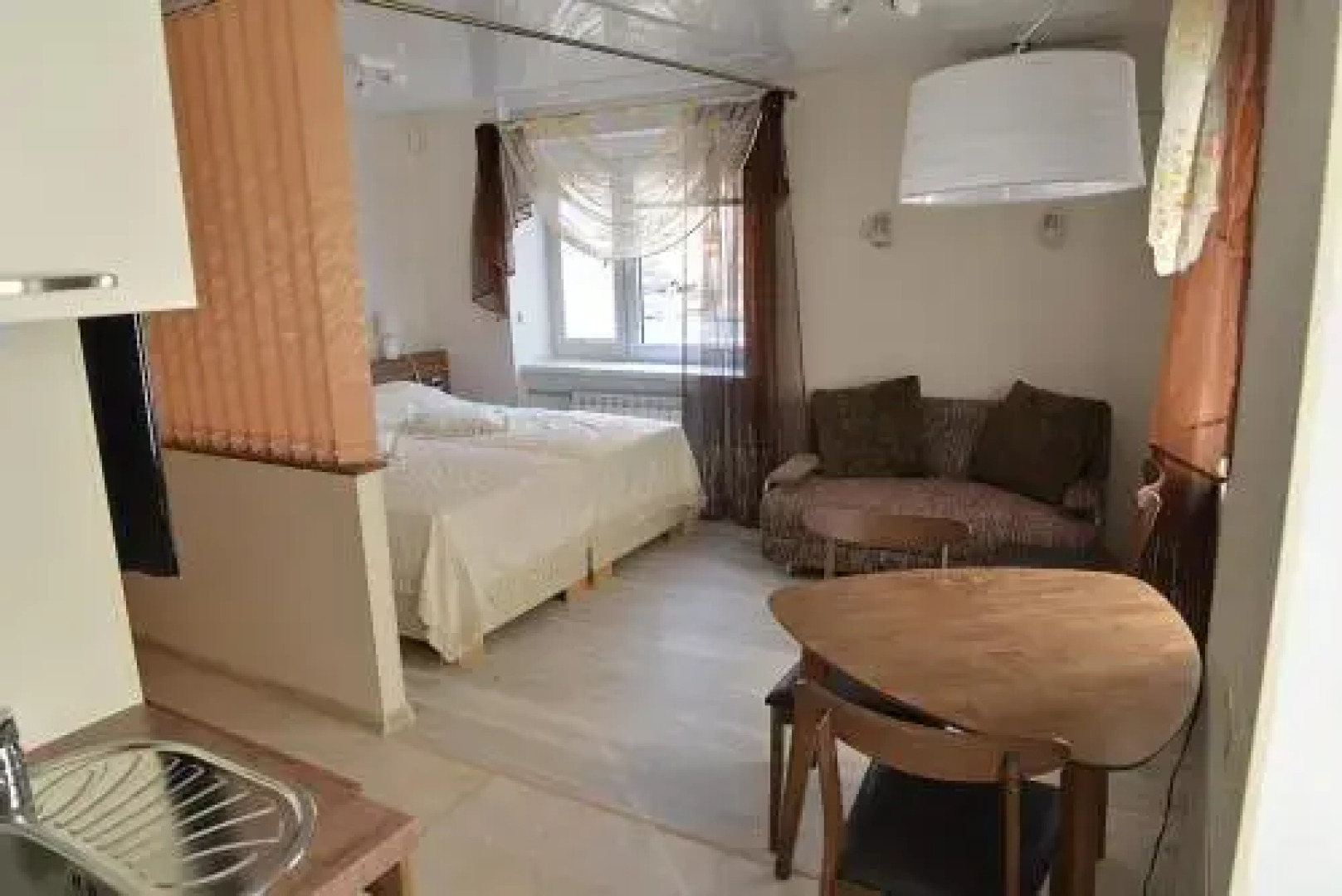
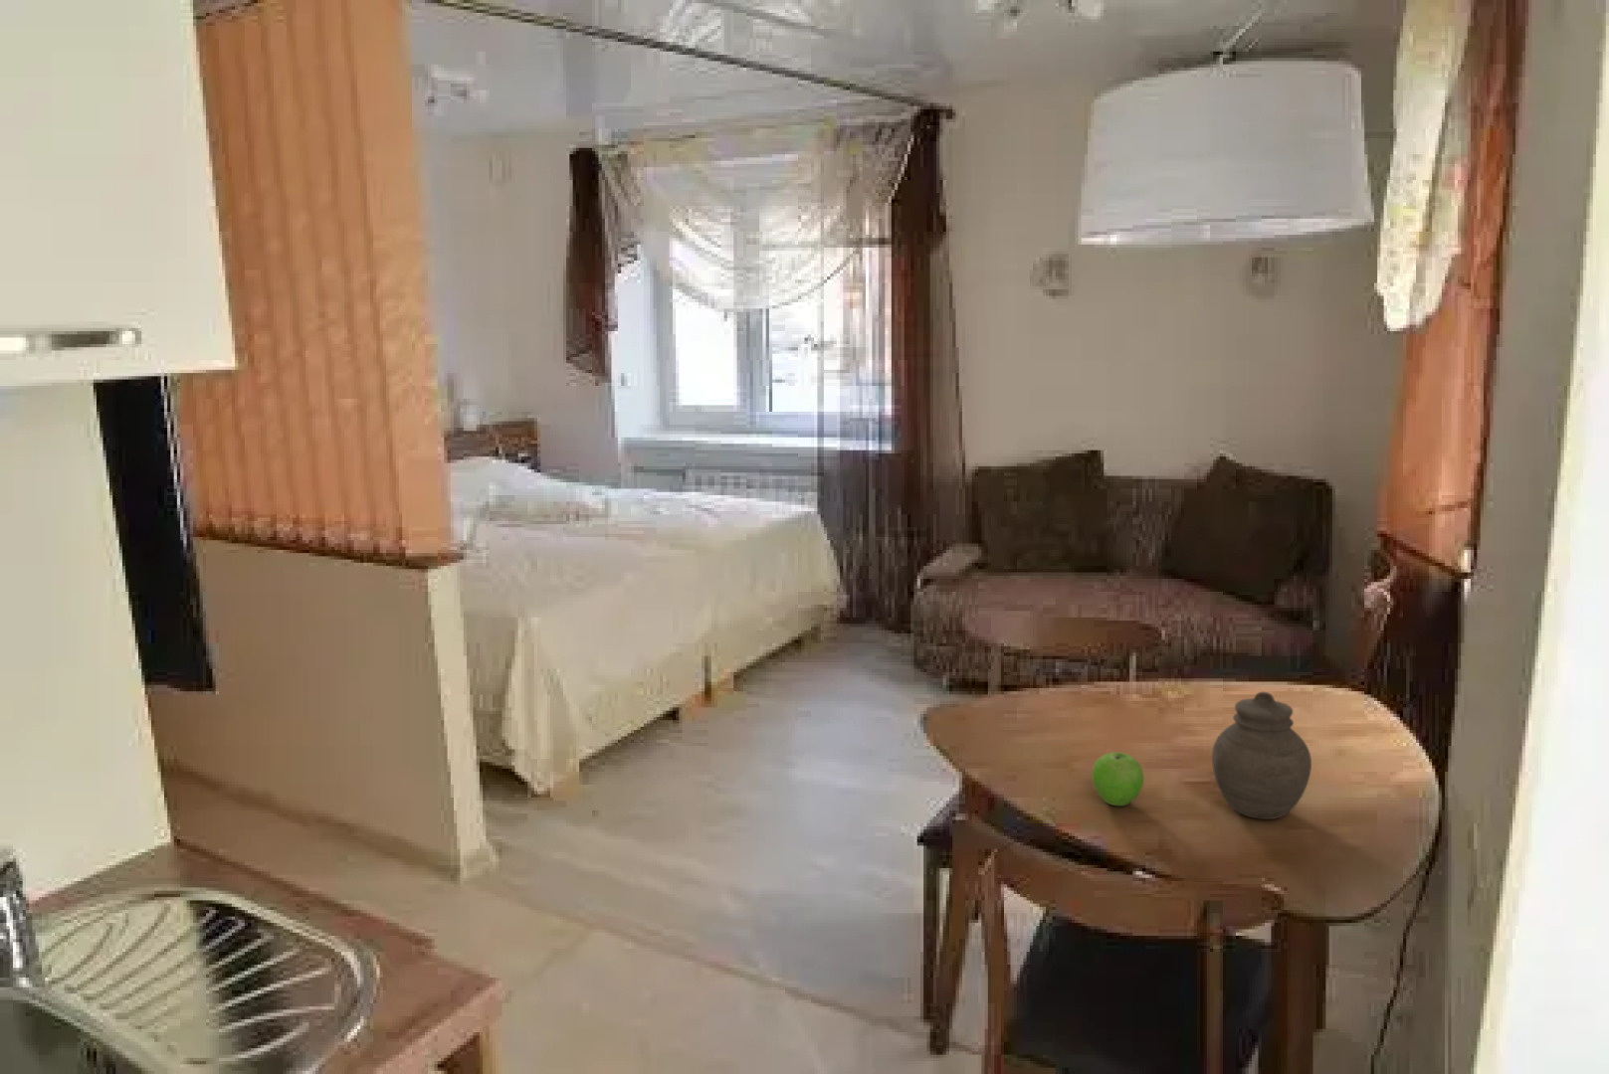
+ jar (1261, 752)
+ fruit (1117, 779)
